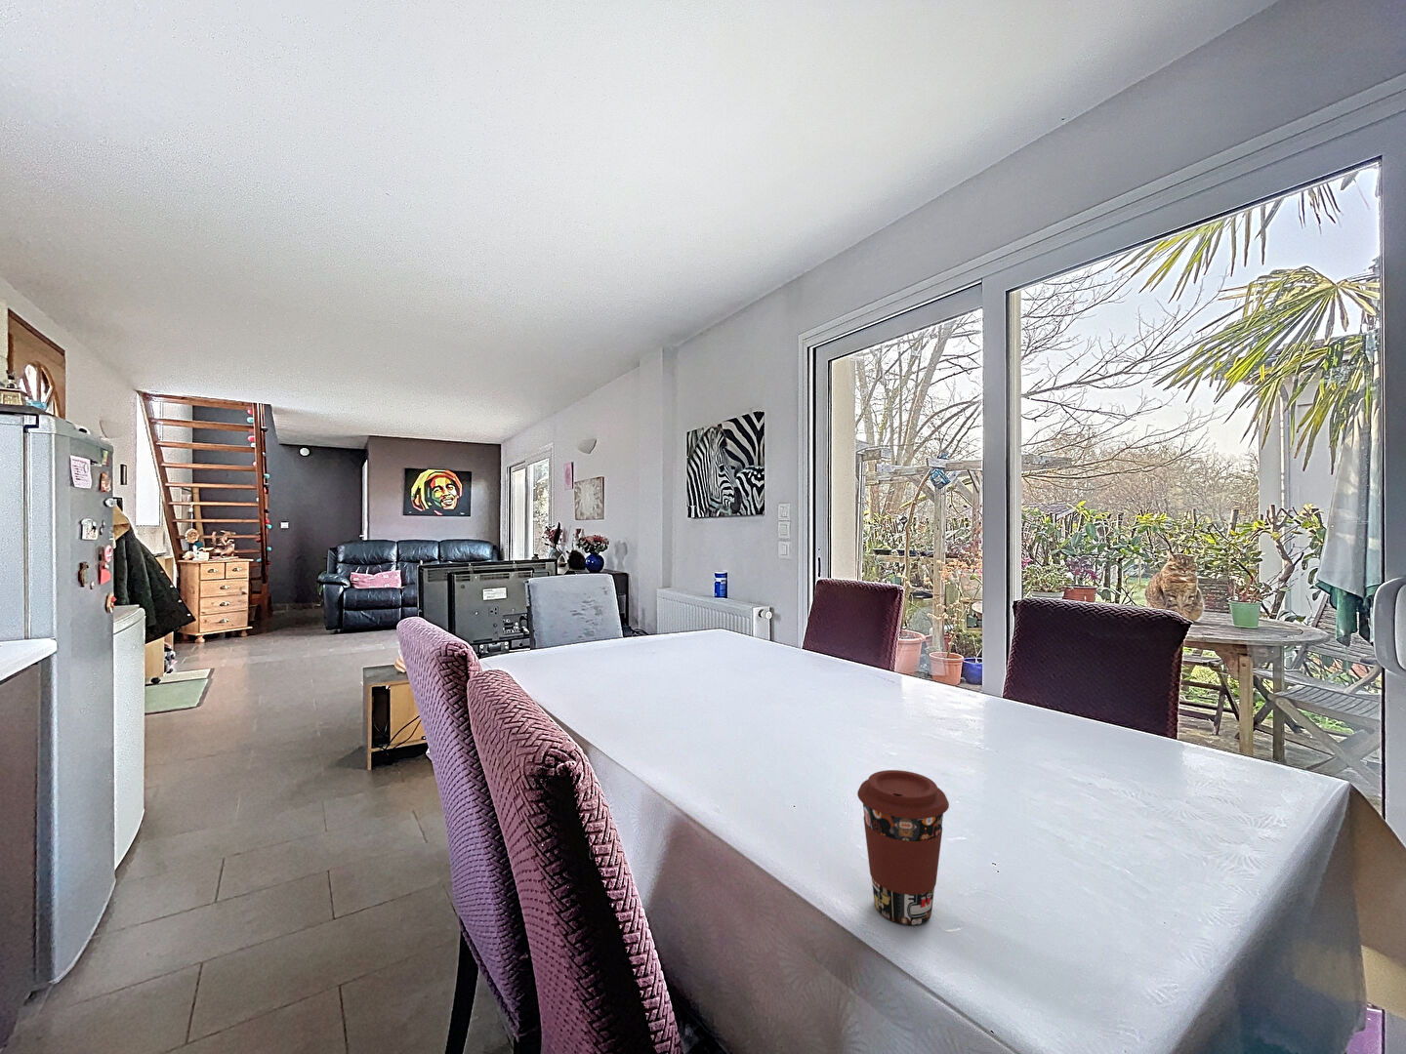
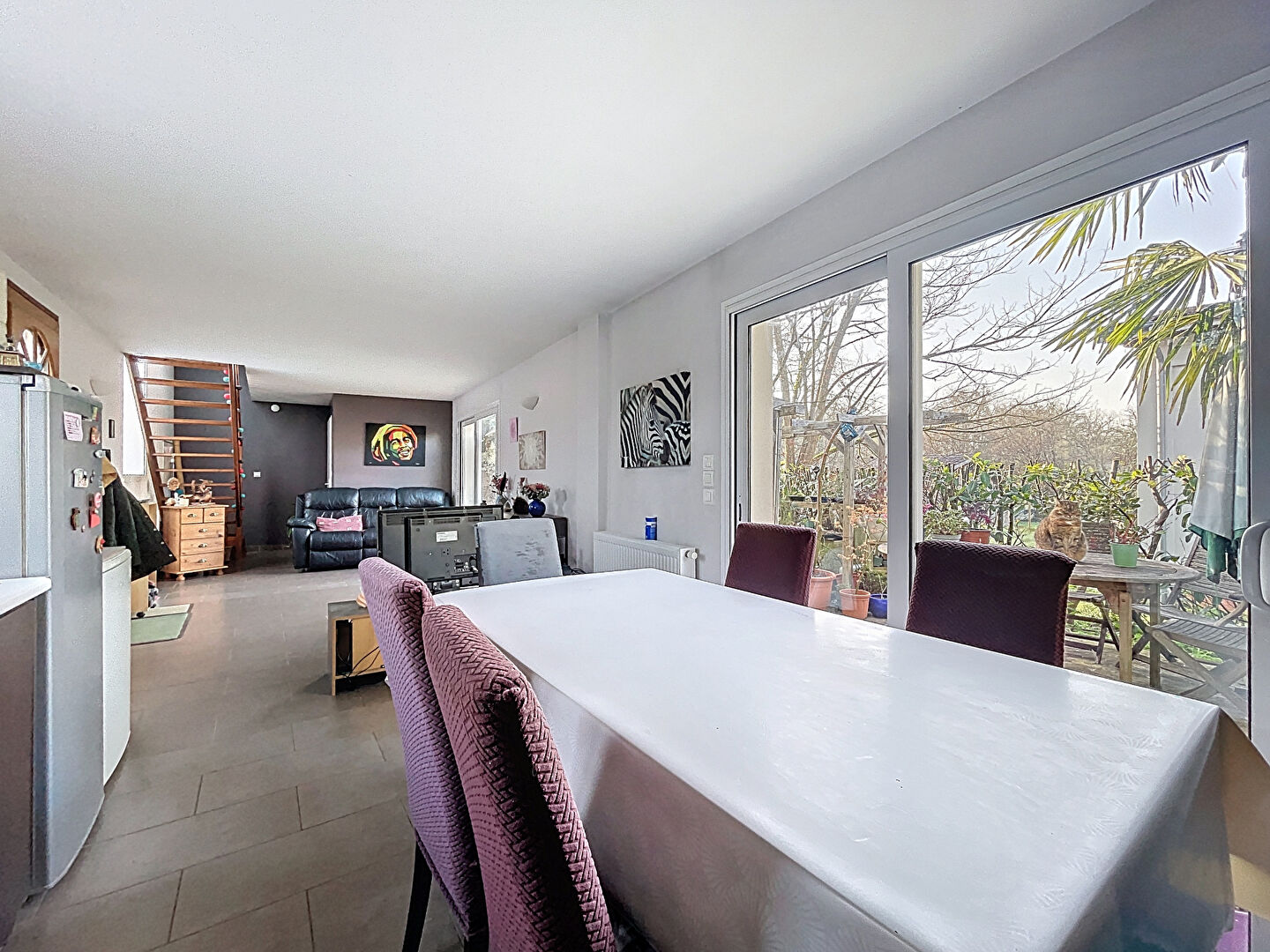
- coffee cup (902, 845)
